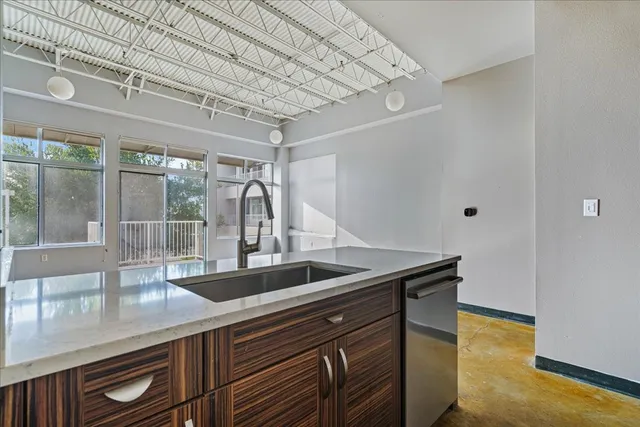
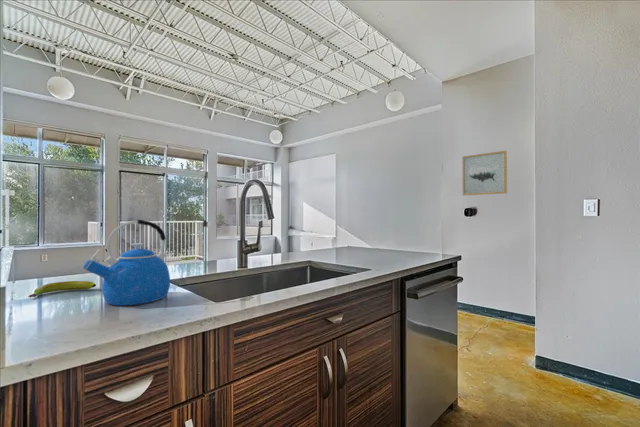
+ wall art (483, 174)
+ banana (63, 287)
+ kettle (129, 259)
